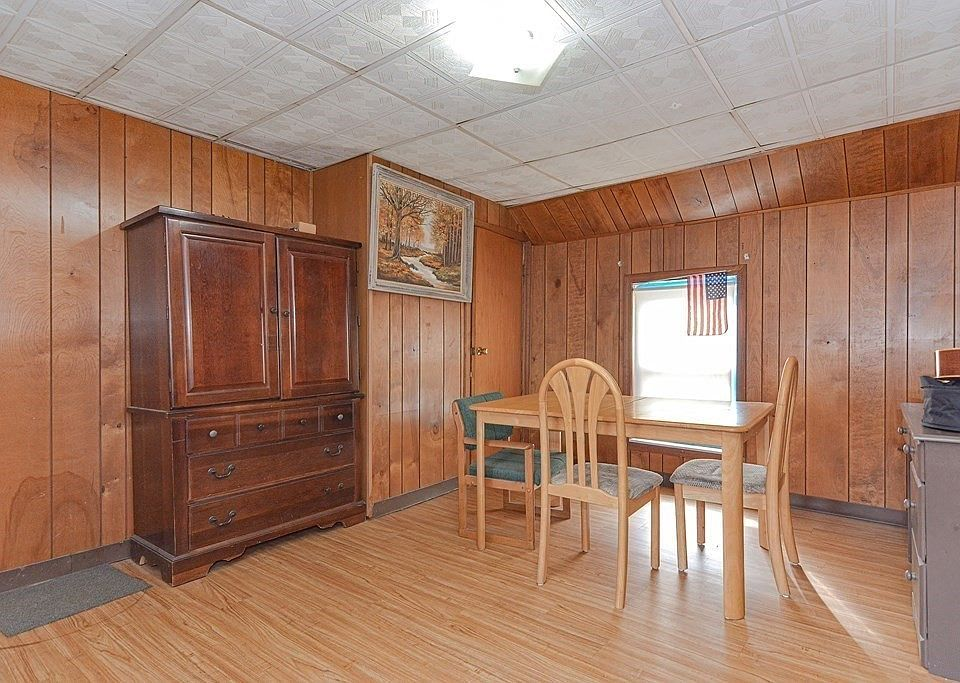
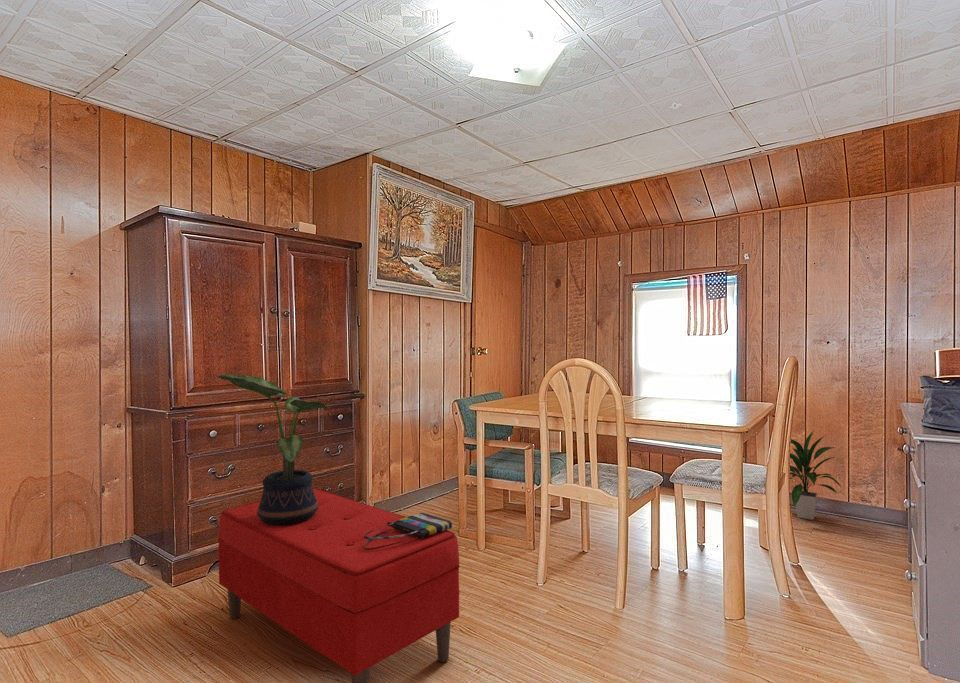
+ indoor plant (802, 472)
+ potted plant (289, 442)
+ bench (330, 578)
+ tote bag (402, 529)
